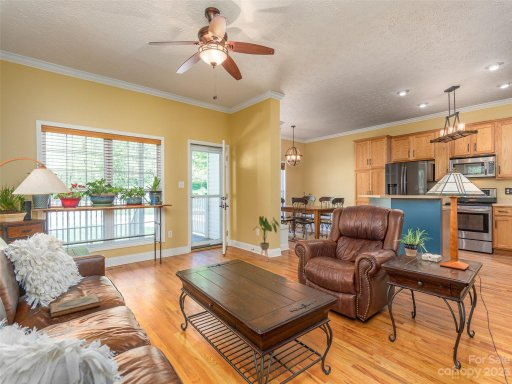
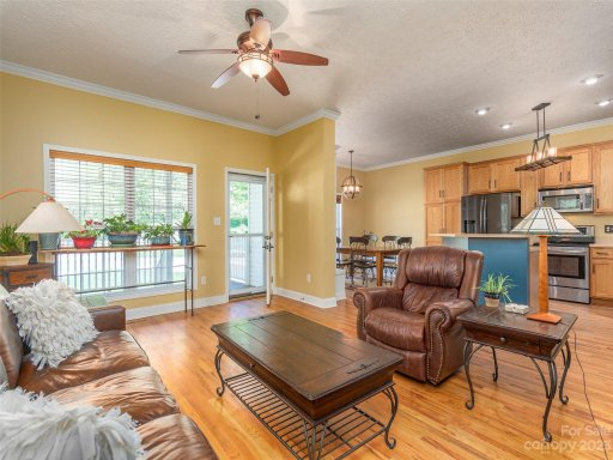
- hardback book (75, 304)
- house plant (266, 236)
